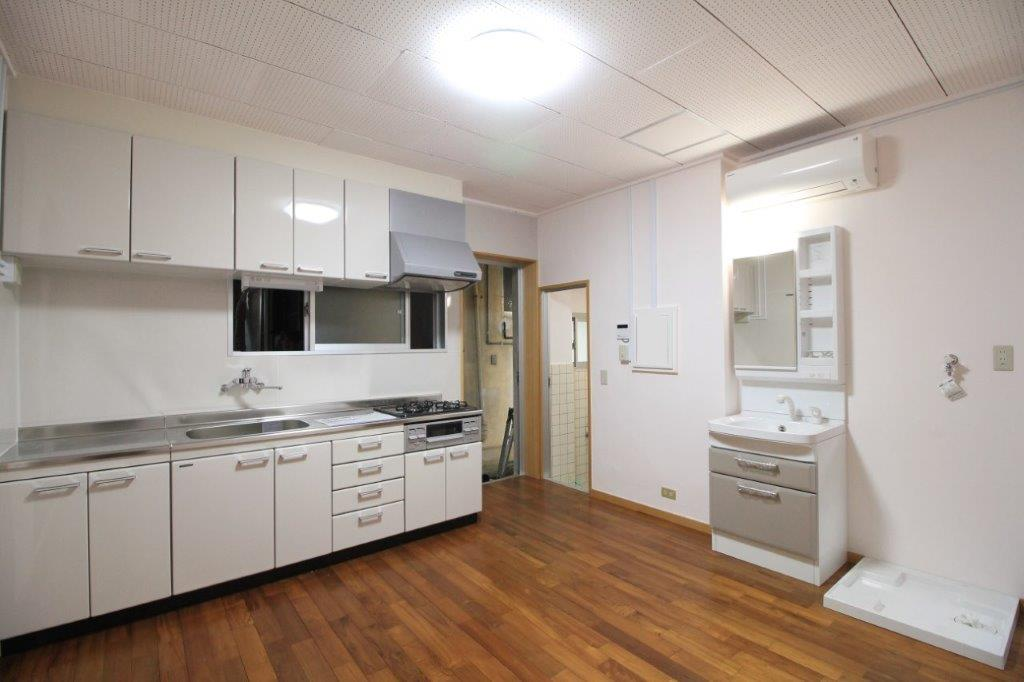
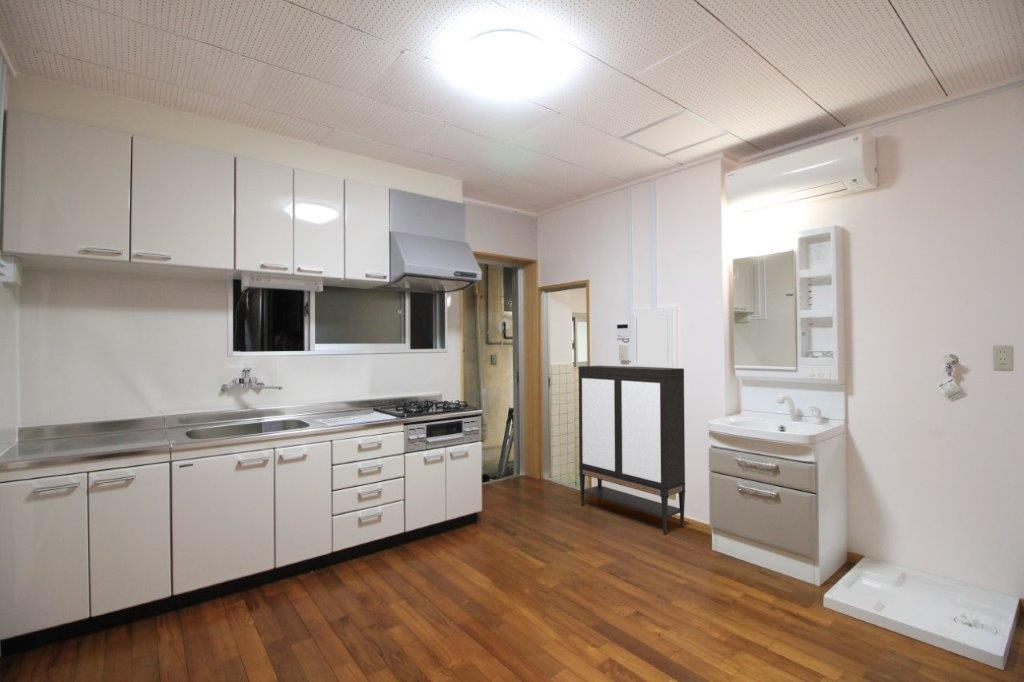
+ storage cabinet (628, 441)
